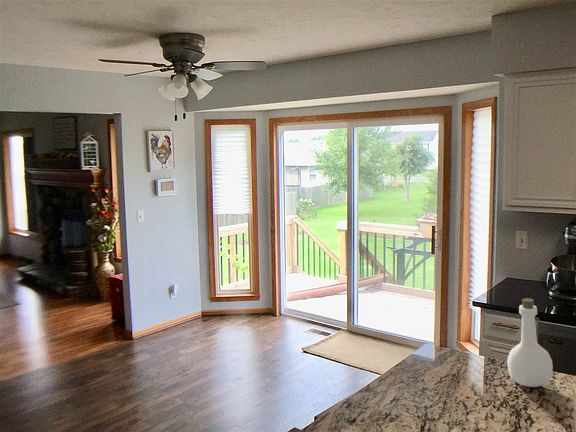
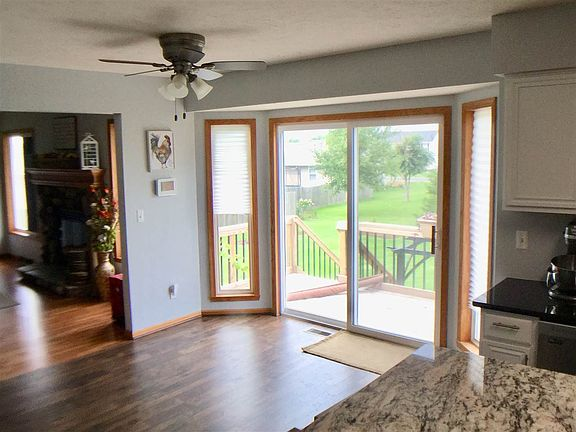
- bottle (530, 341)
